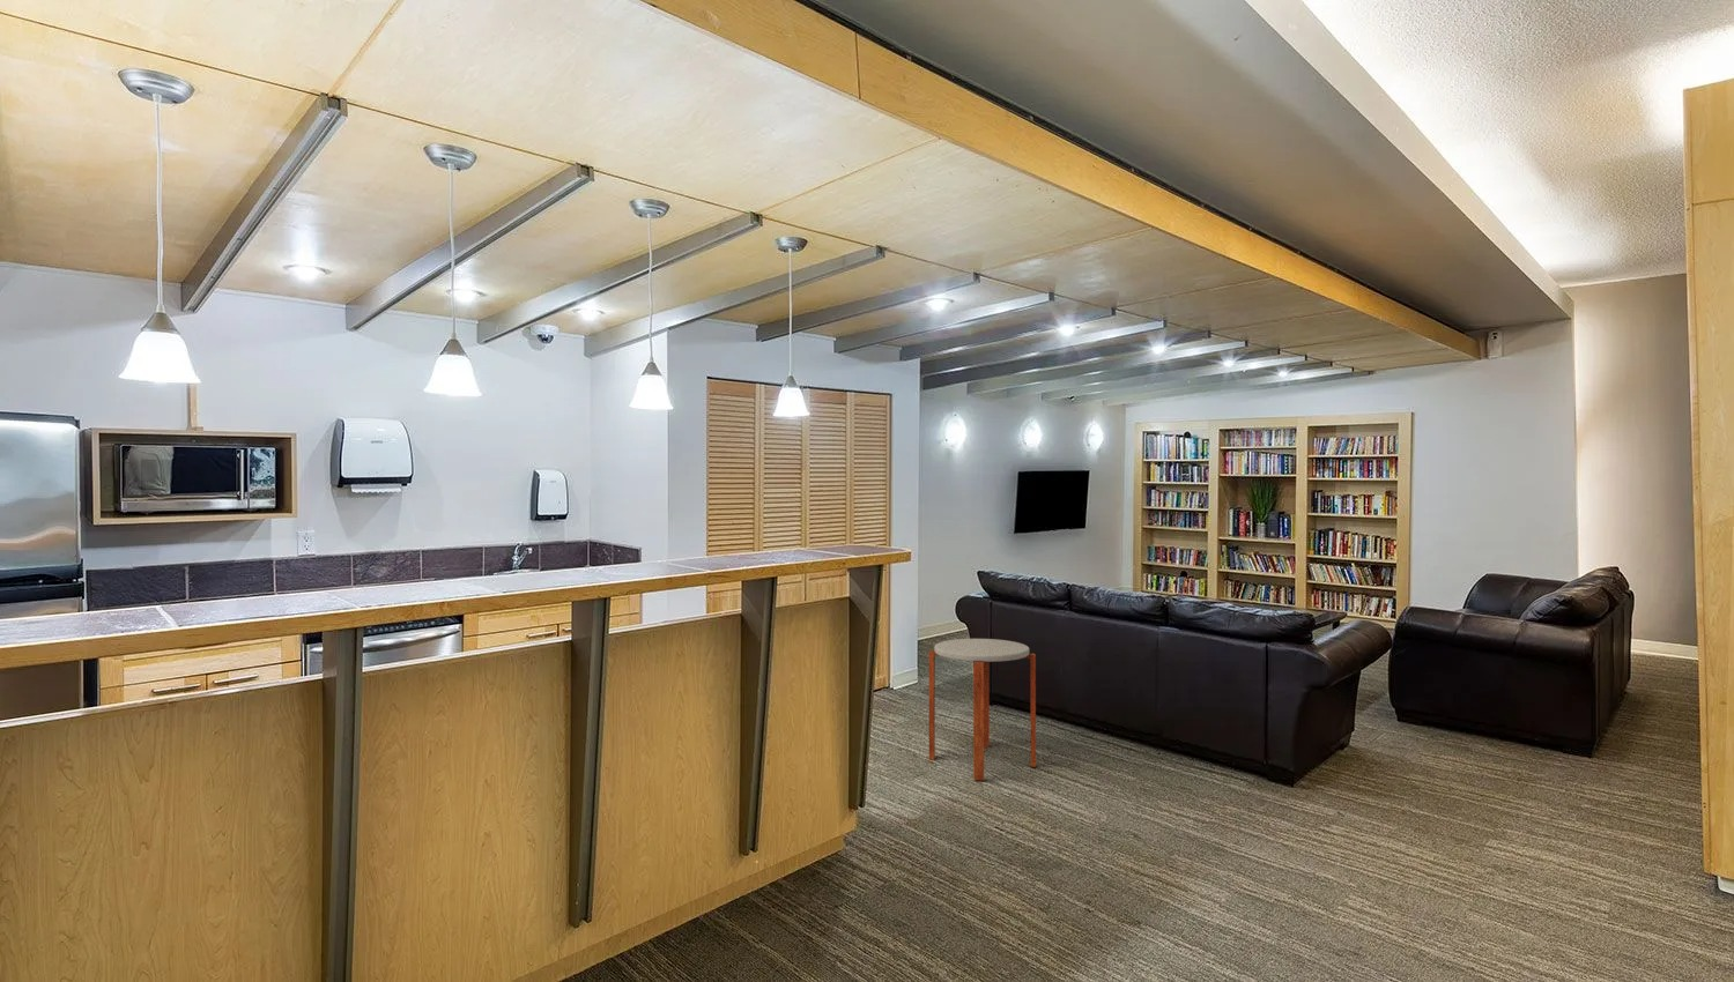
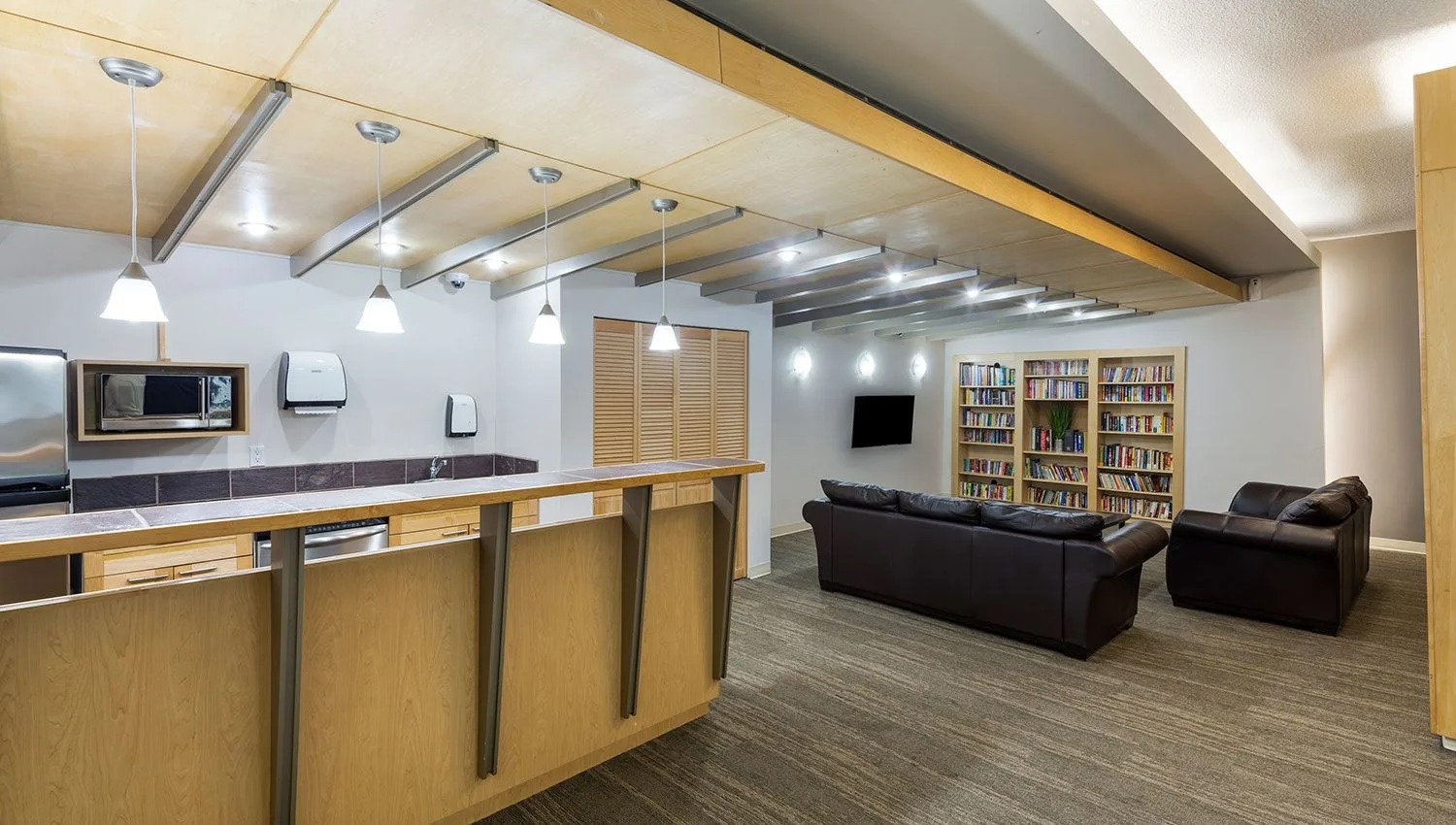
- side table (981, 703)
